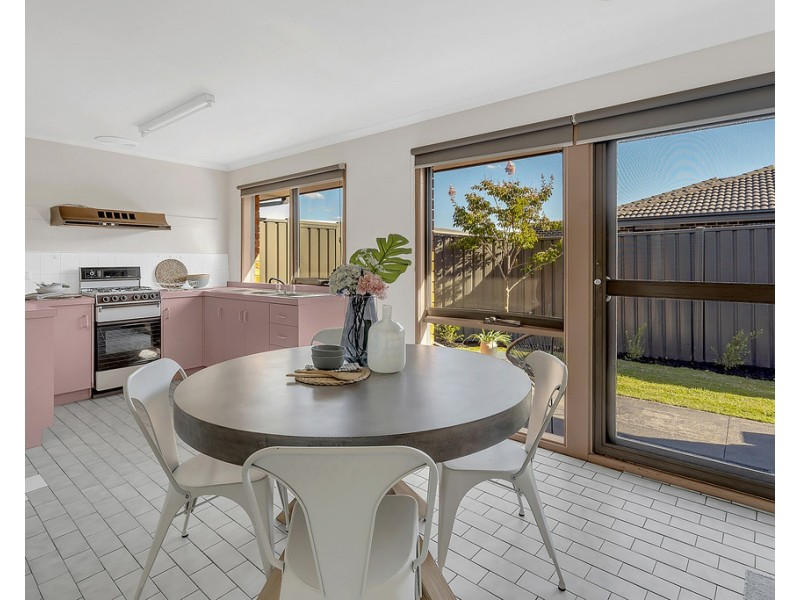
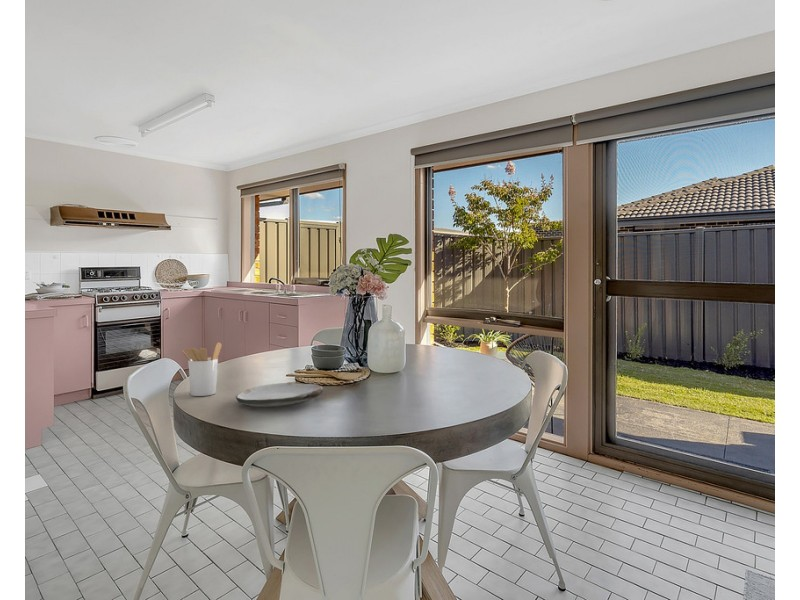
+ utensil holder (201, 369)
+ plate (280, 394)
